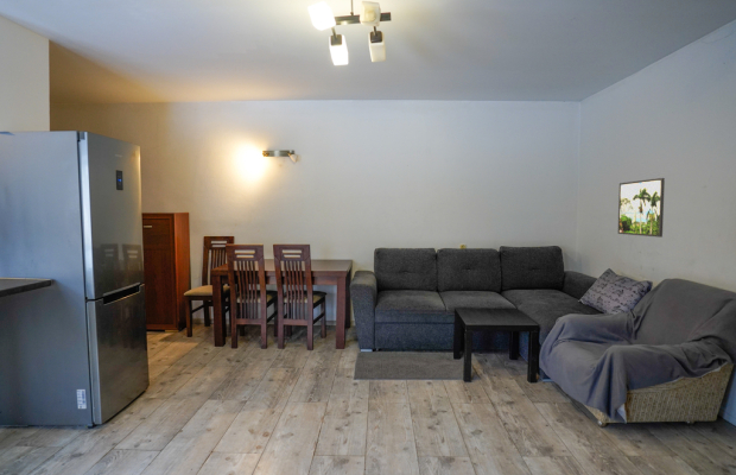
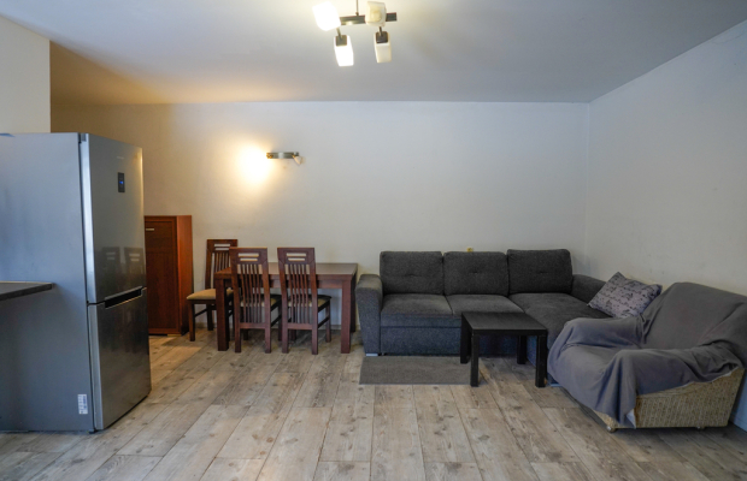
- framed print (639, 208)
